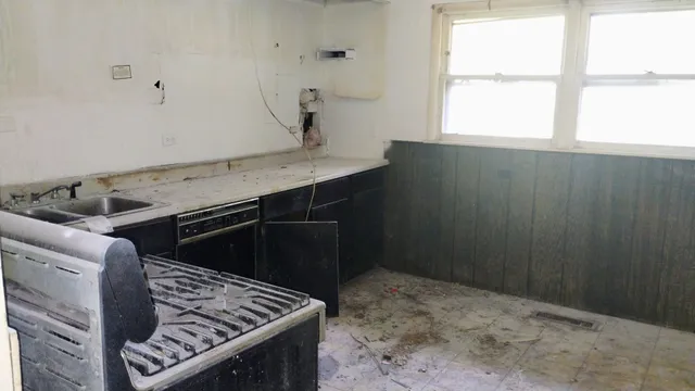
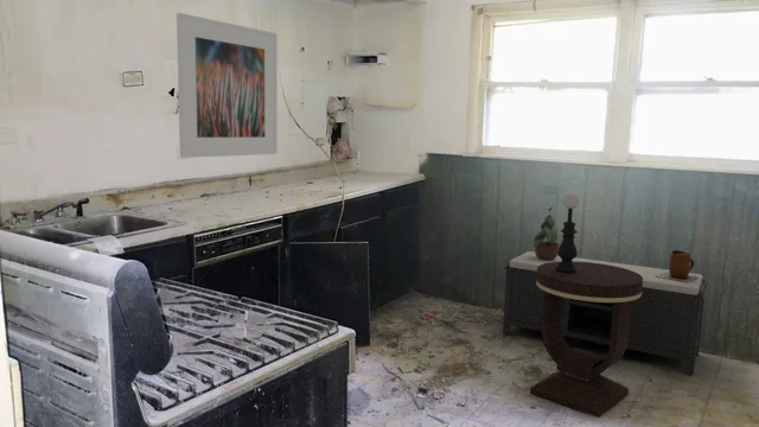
+ table lamp (568, 231)
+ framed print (231, 90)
+ ceramic jug (677, 263)
+ bench (600, 305)
+ potted plant (547, 232)
+ side table (580, 349)
